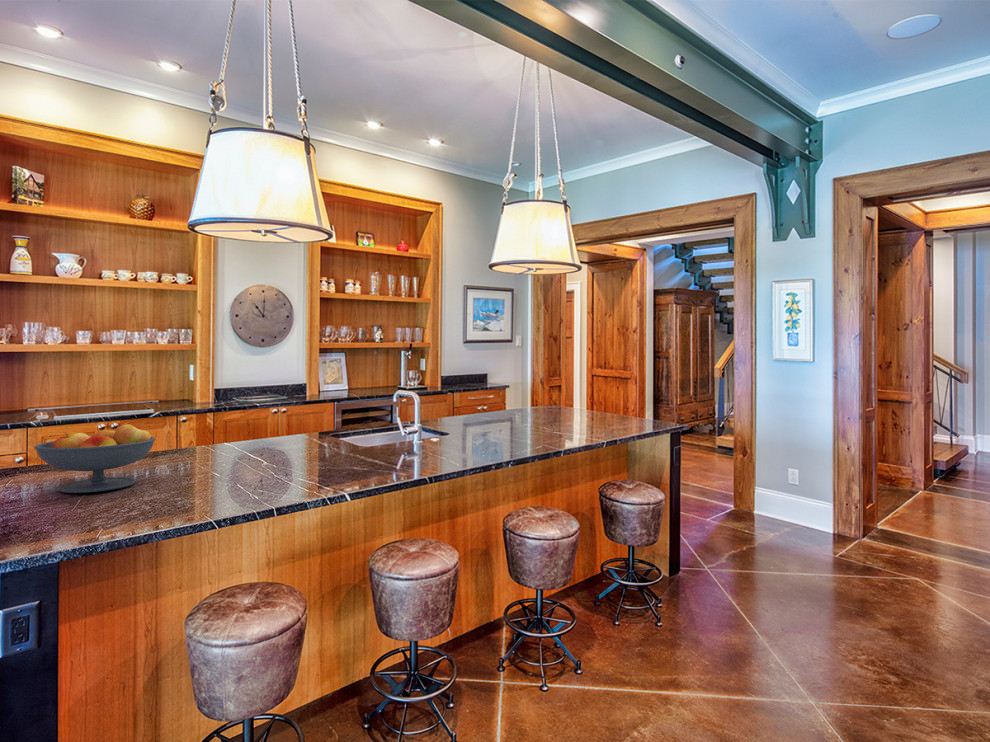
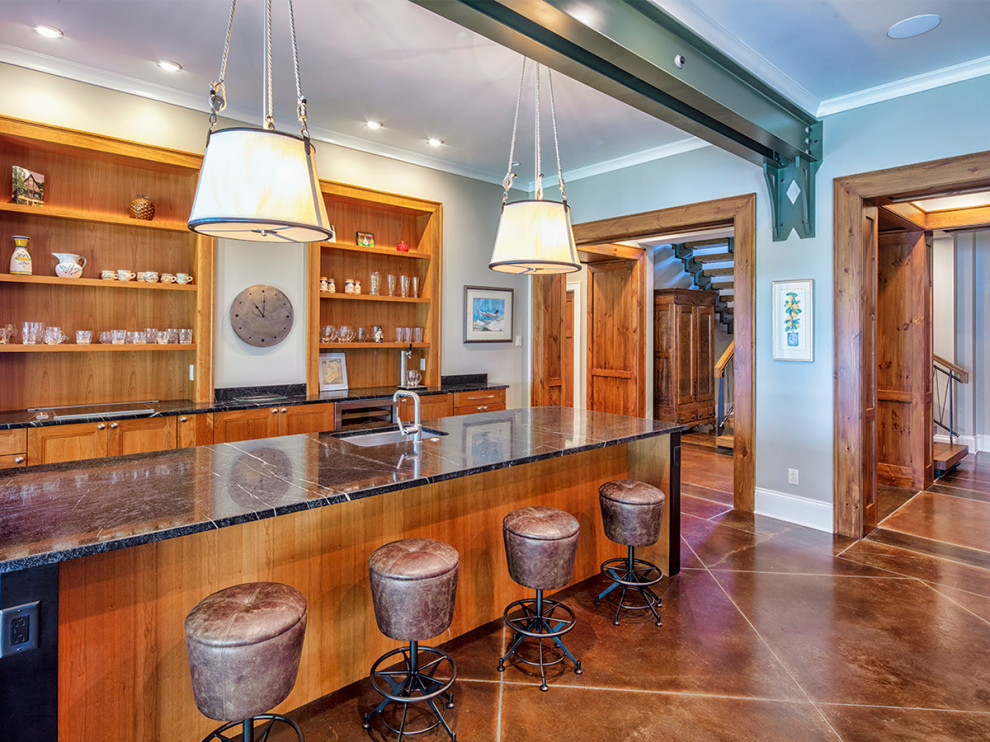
- fruit bowl (98, 455)
